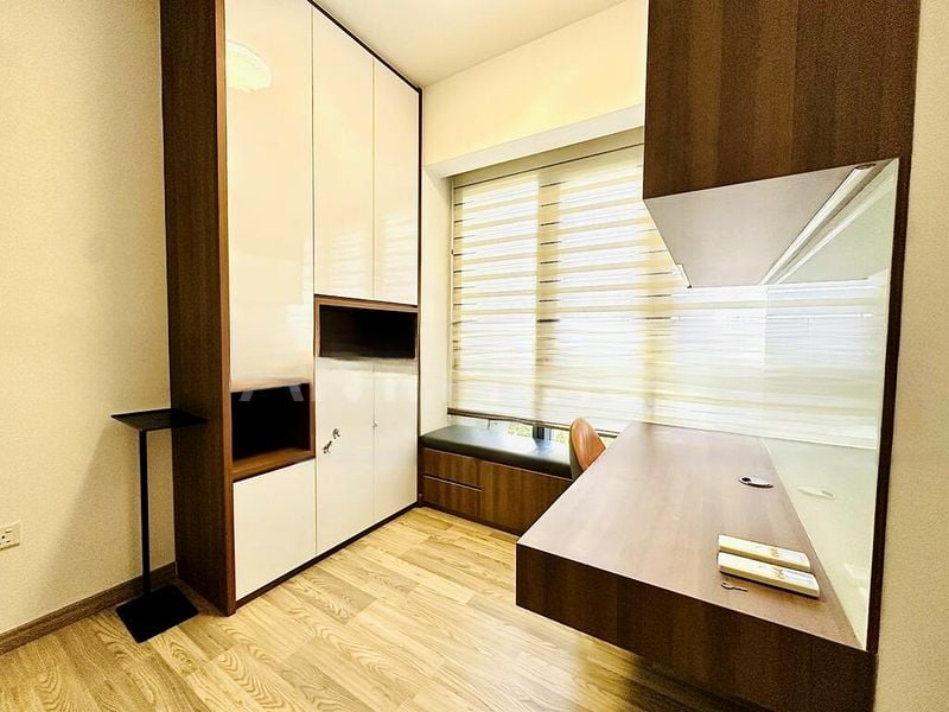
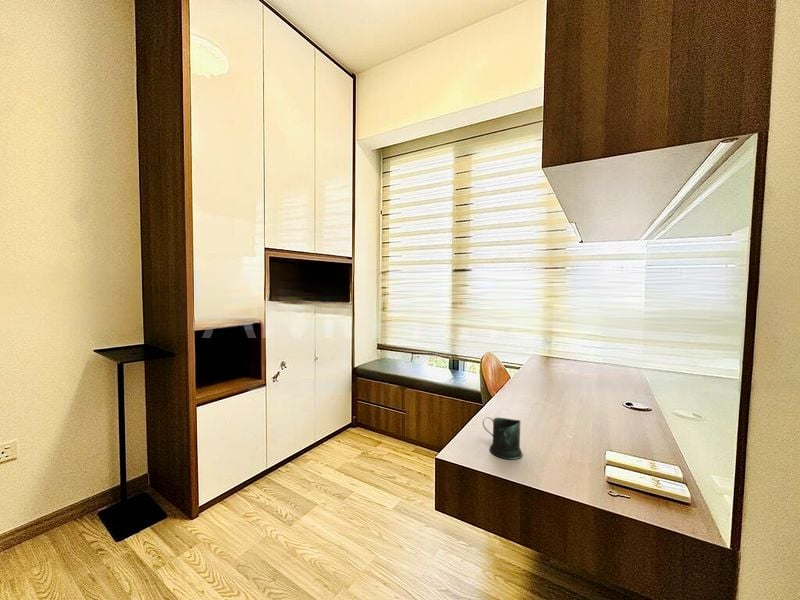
+ mug (501, 433)
